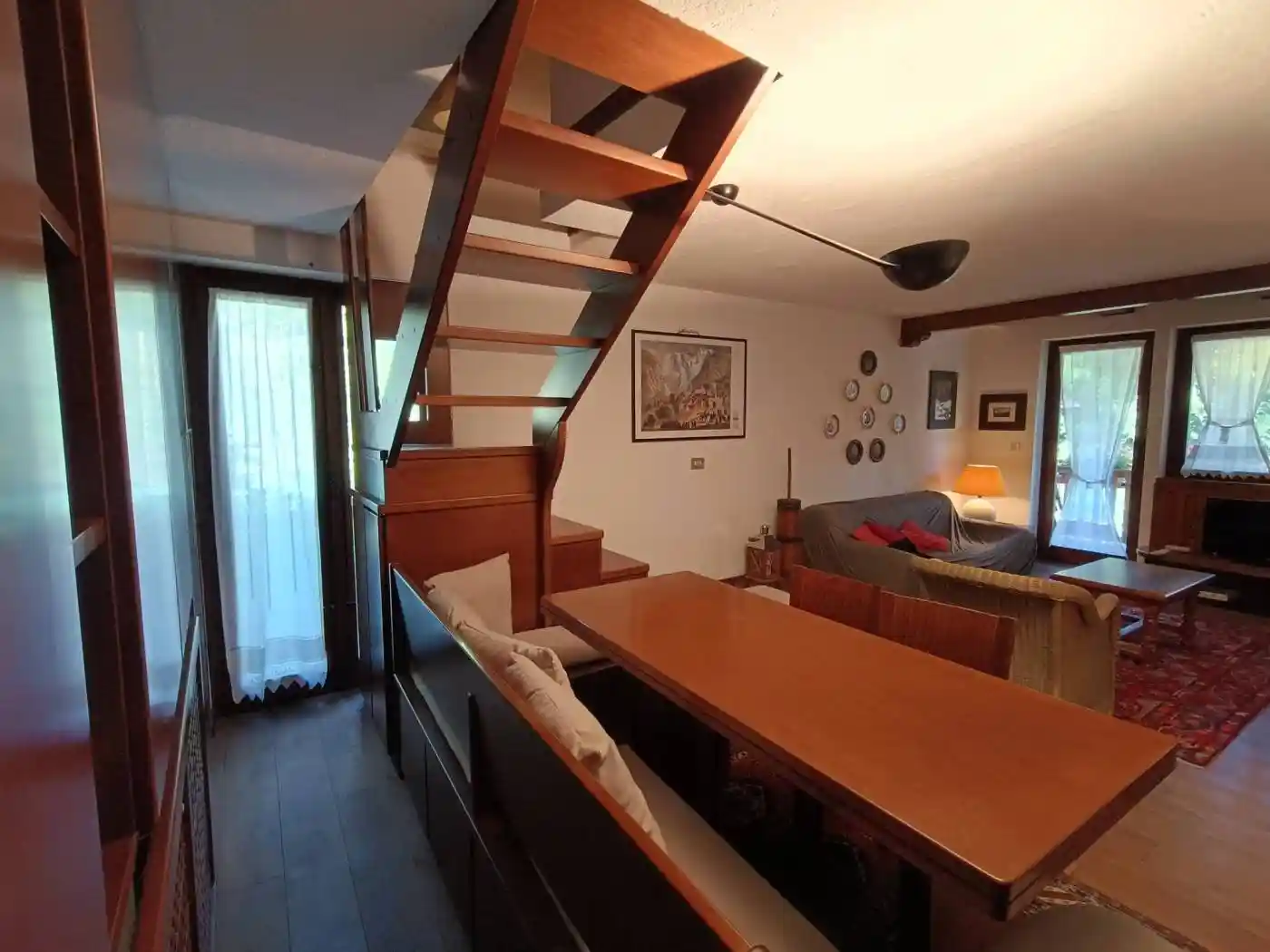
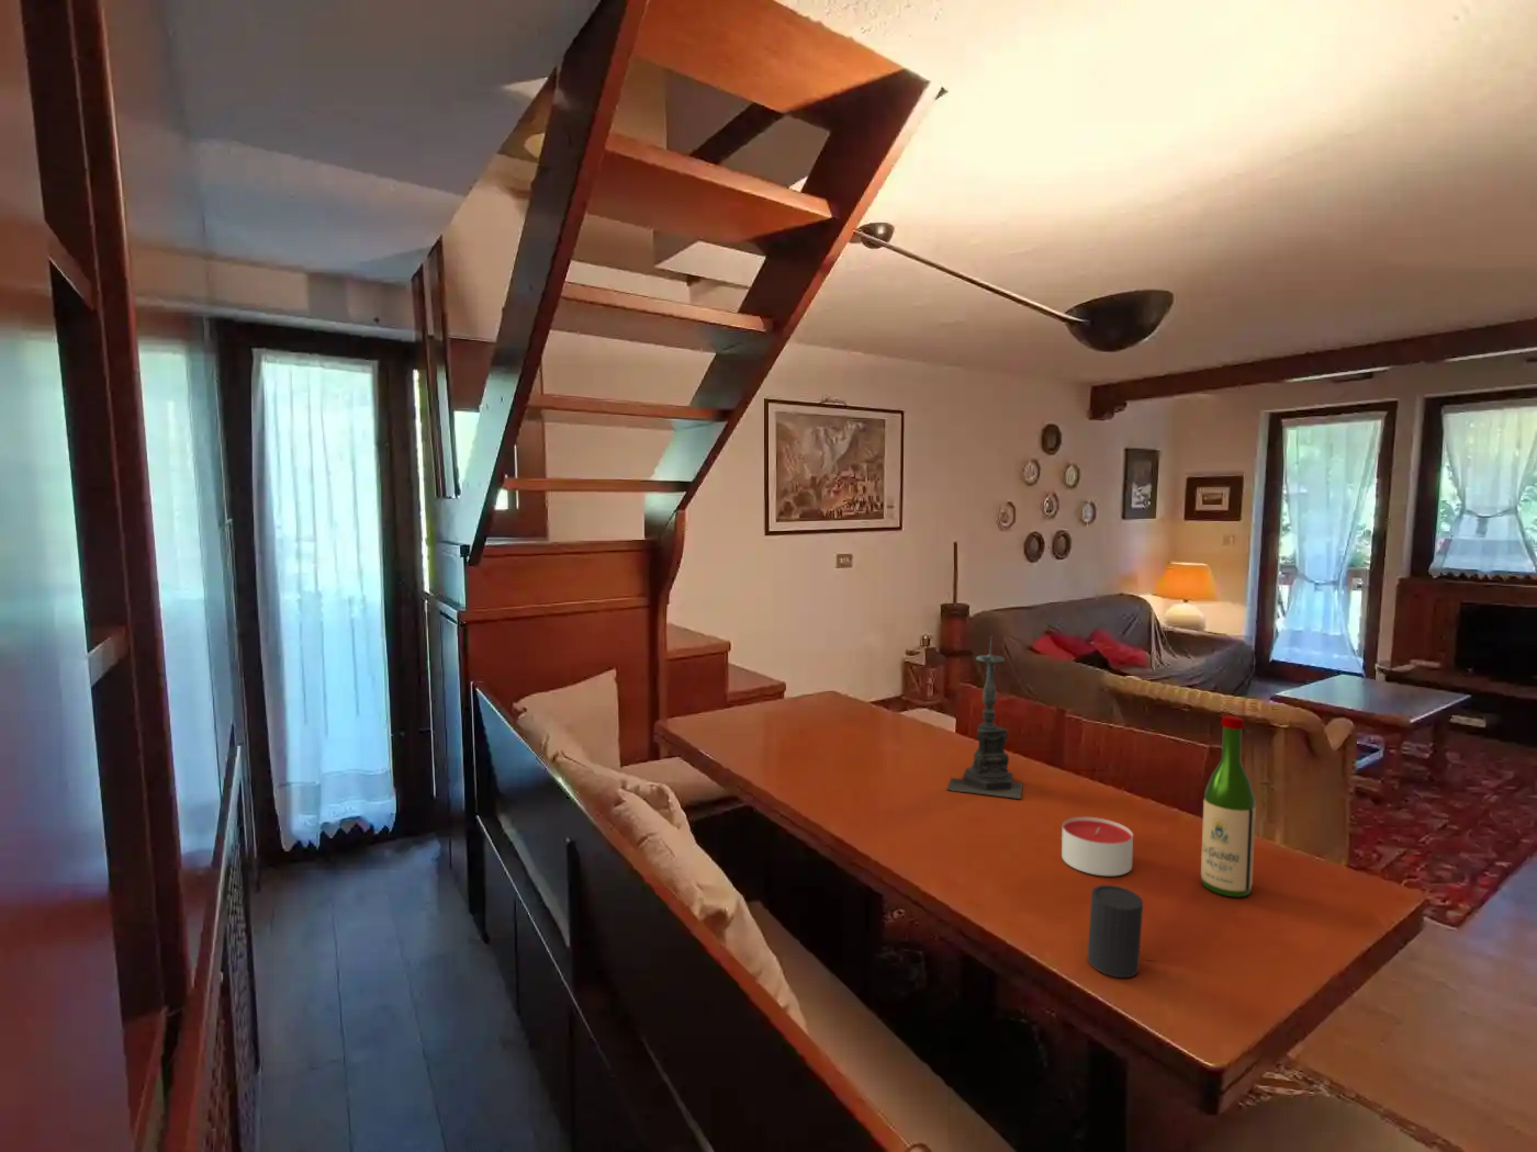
+ candle holder (988, 709)
+ candle (1095, 843)
+ cup (1115, 929)
+ wine bottle (1228, 803)
